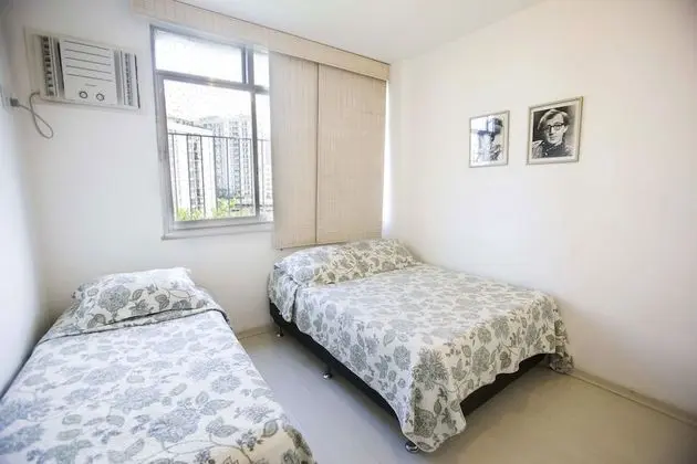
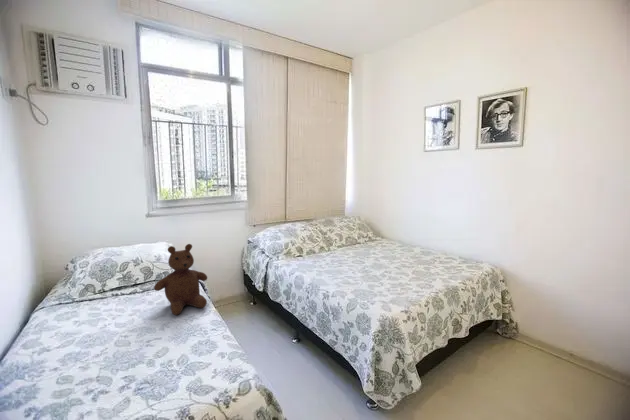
+ teddy bear (184, 276)
